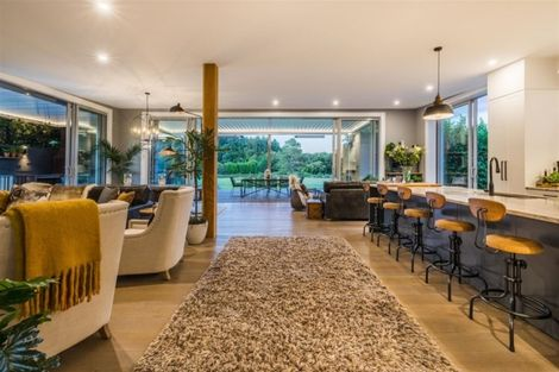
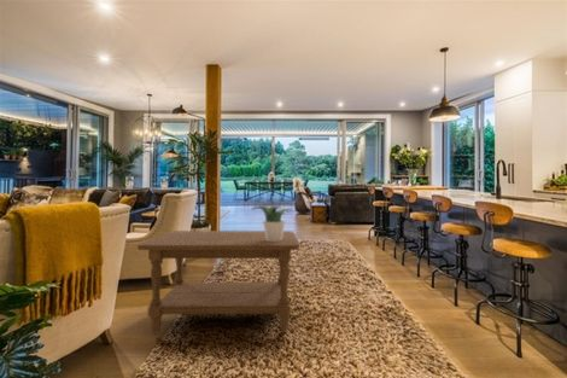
+ potted plant (270, 222)
+ coffee table (226, 283)
